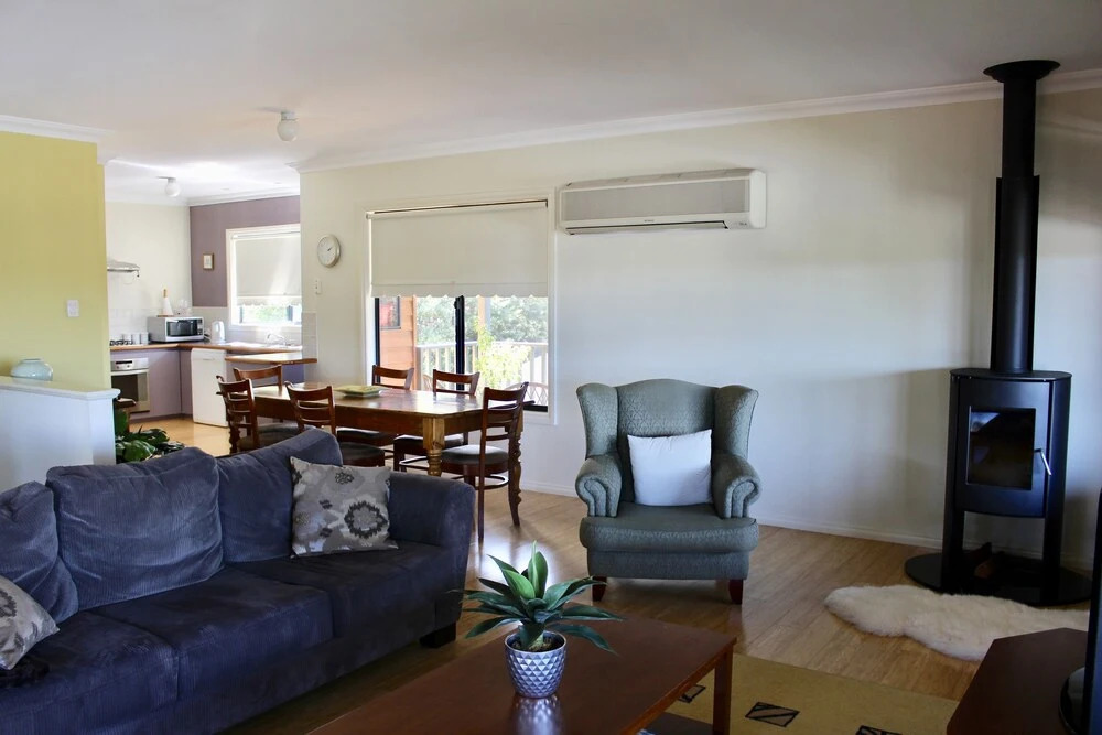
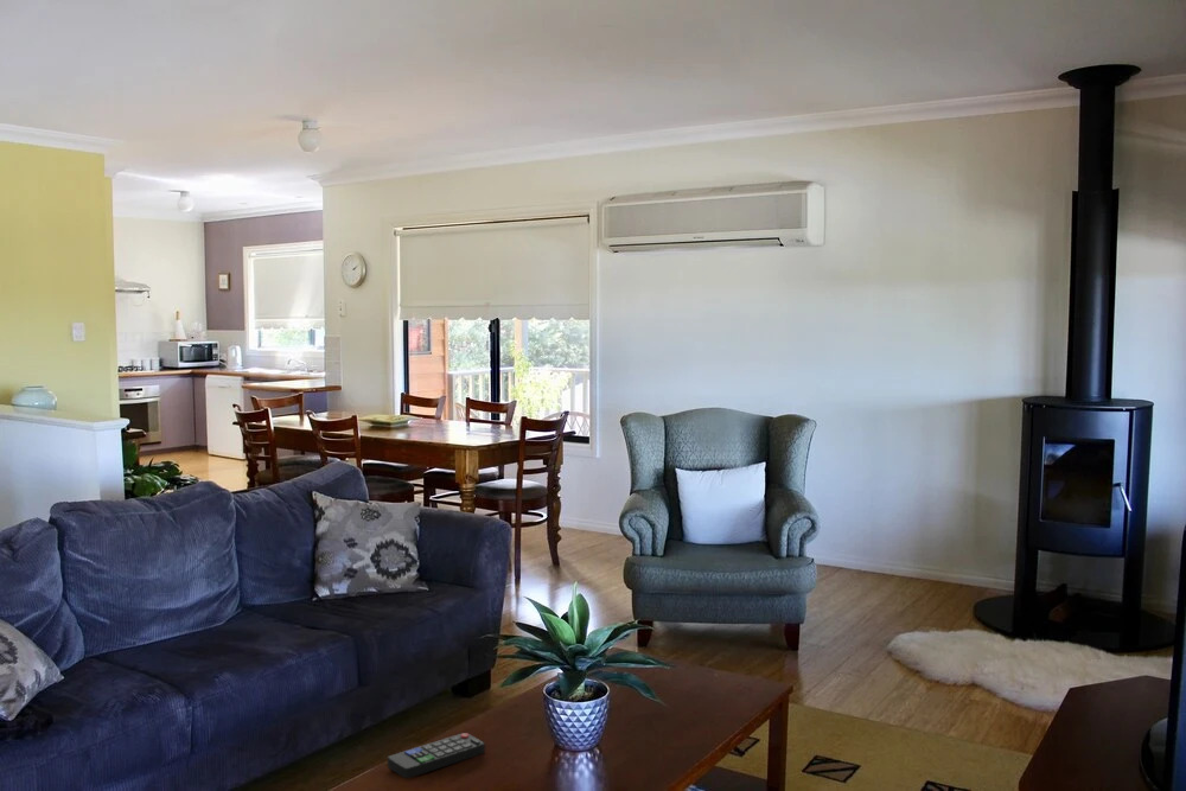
+ remote control (436, 753)
